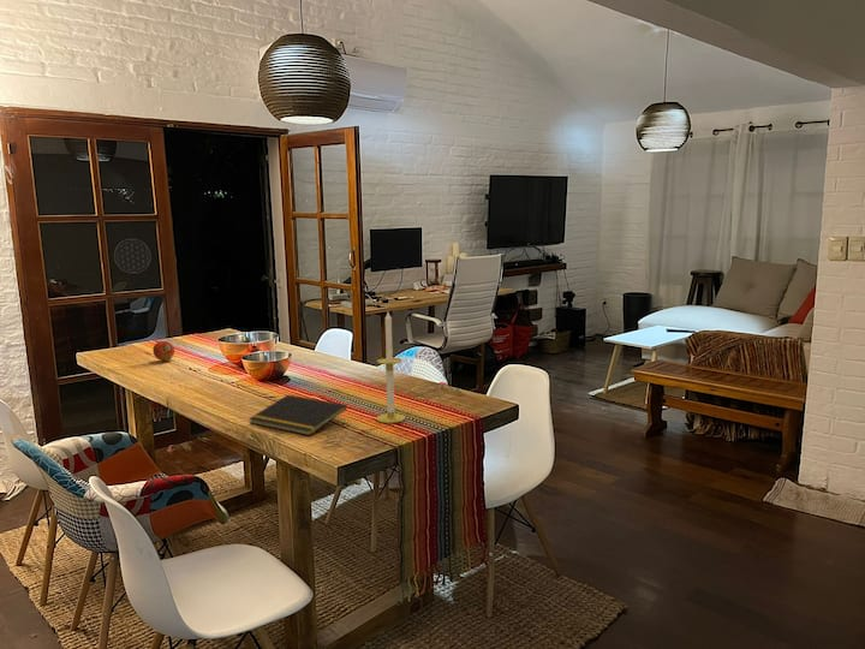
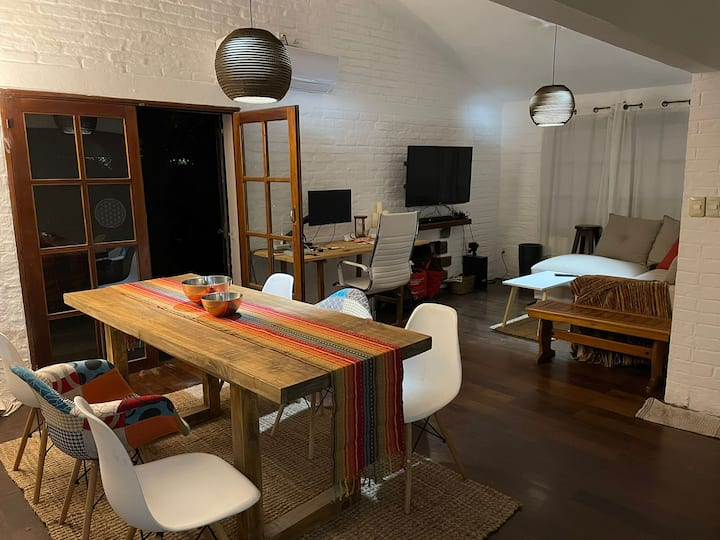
- notepad (298, 413)
- candle (389, 364)
- fruit (163, 351)
